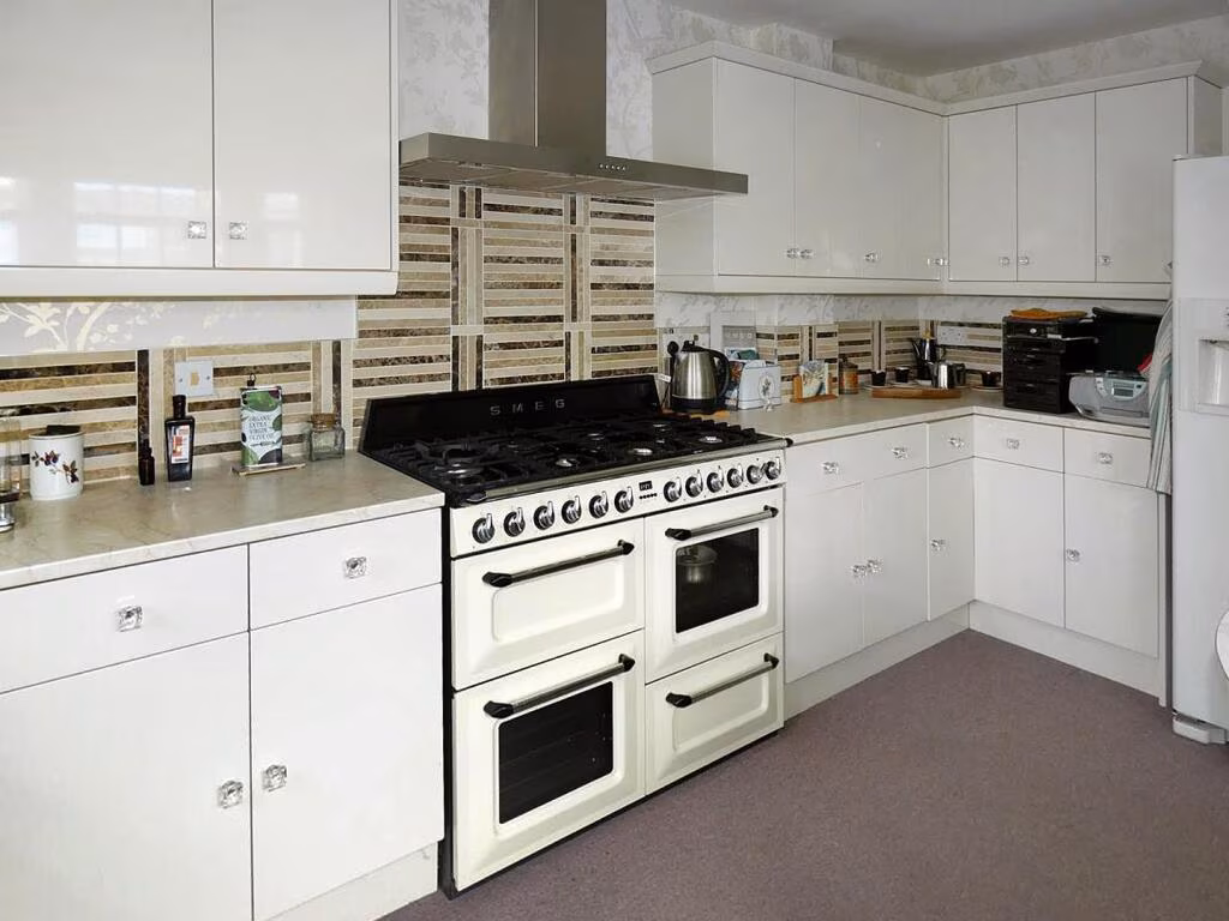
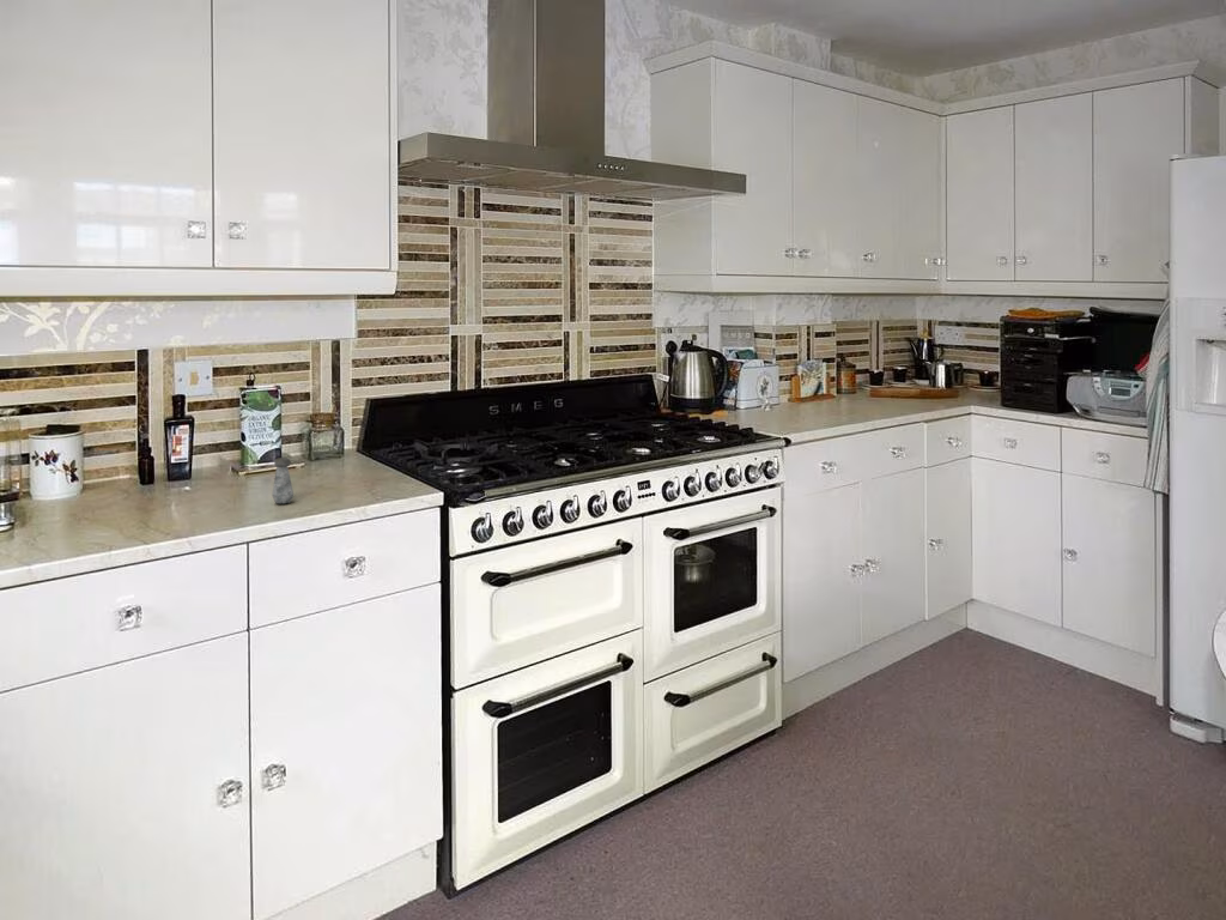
+ salt shaker (283, 480)
